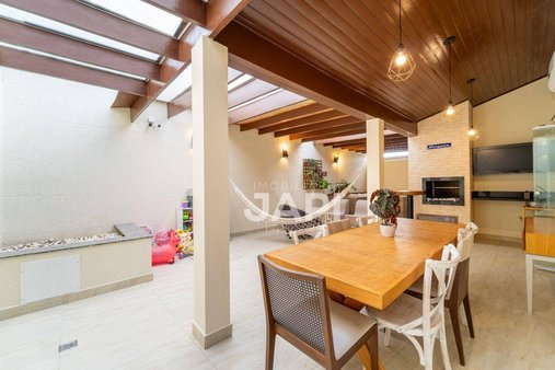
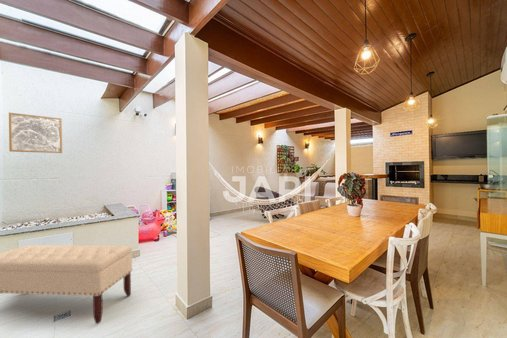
+ bench (59, 278)
+ wall art (37, 134)
